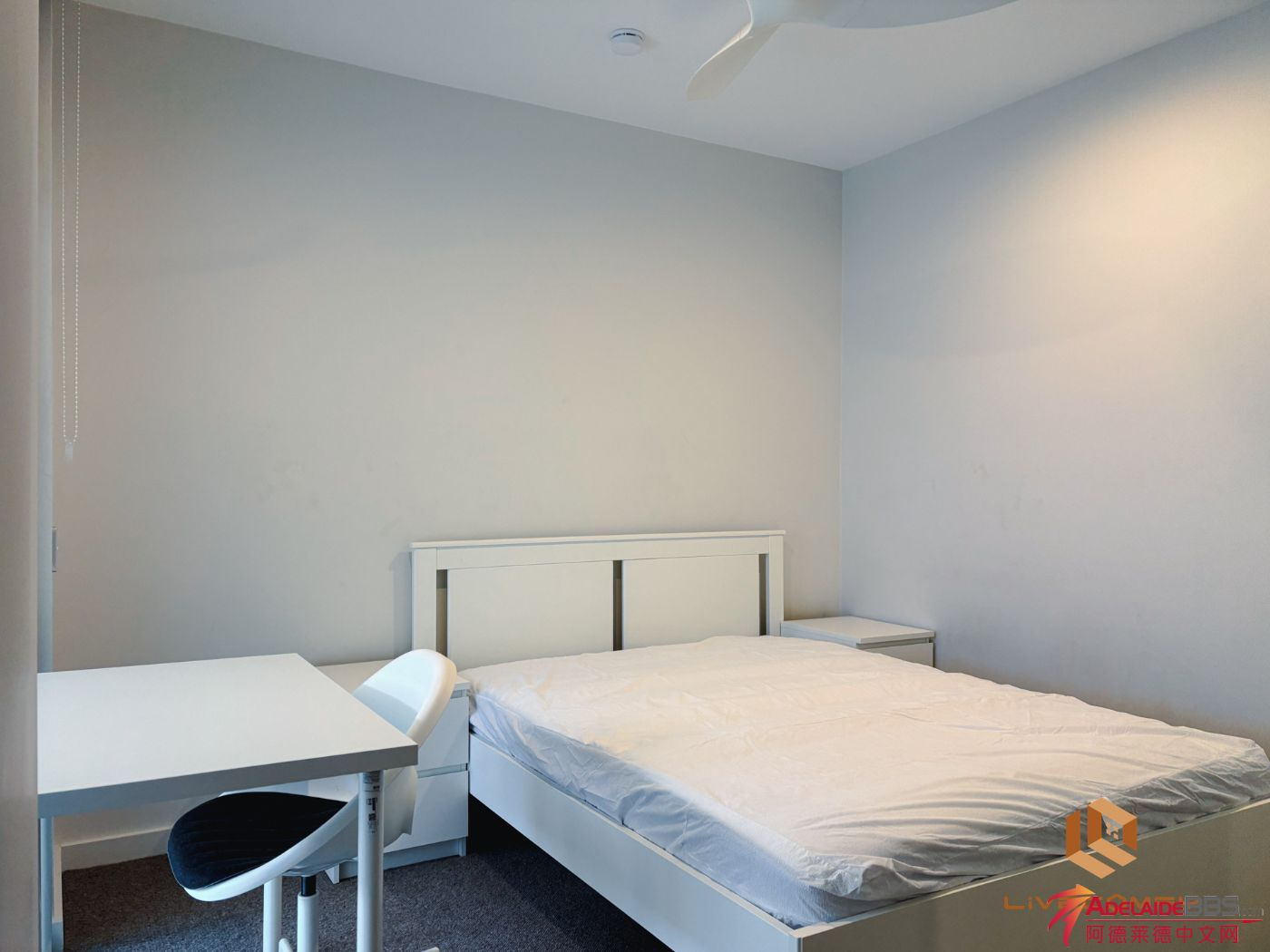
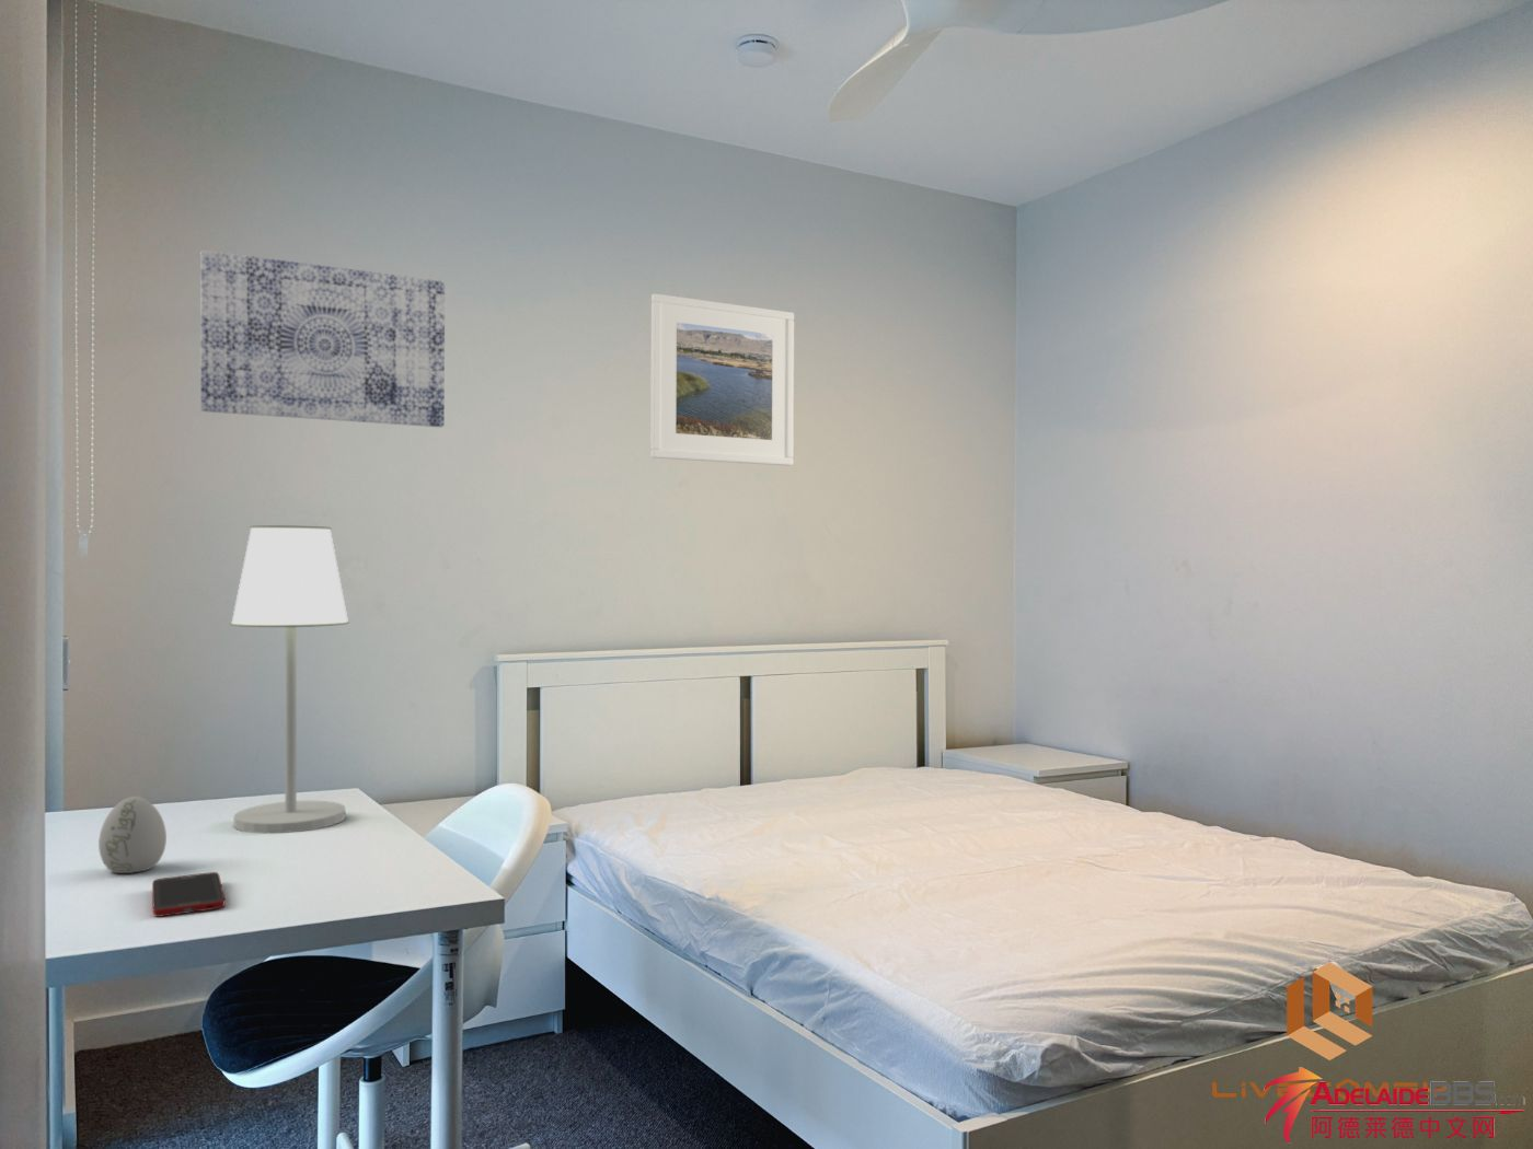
+ decorative egg (133, 832)
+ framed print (724, 381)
+ table lamp (290, 675)
+ cell phone (187, 893)
+ wall art (327, 343)
